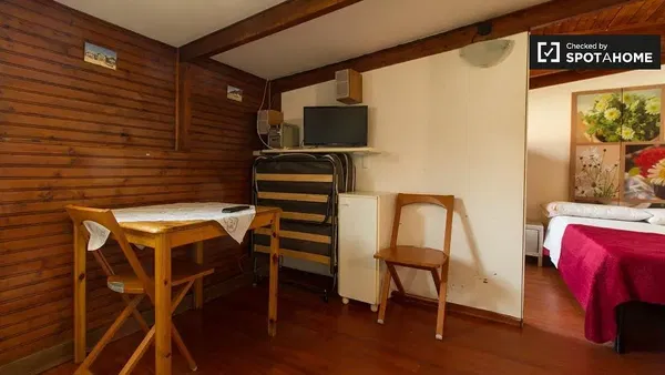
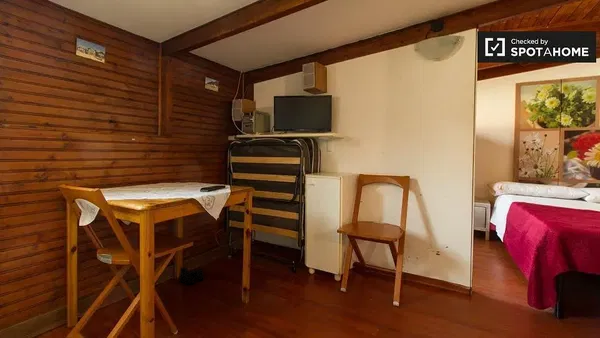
+ boots (194, 272)
